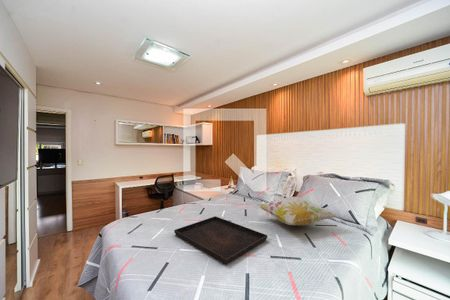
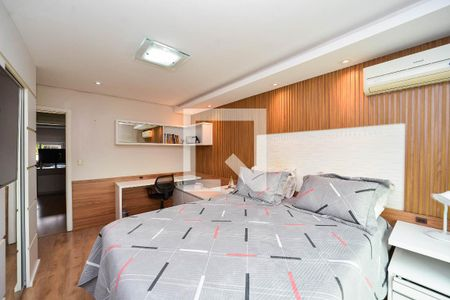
- serving tray (219, 235)
- decorative pillow (294, 210)
